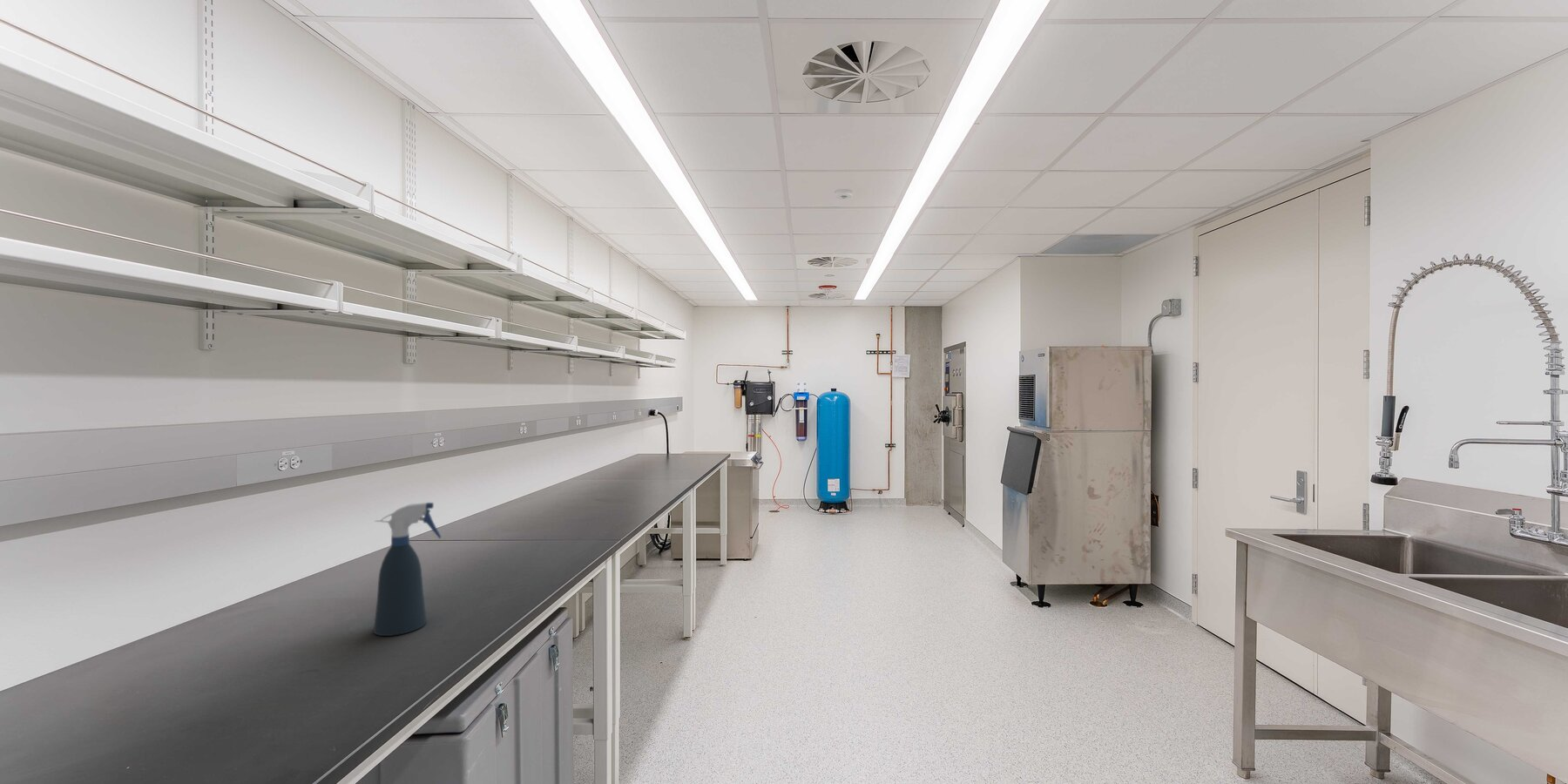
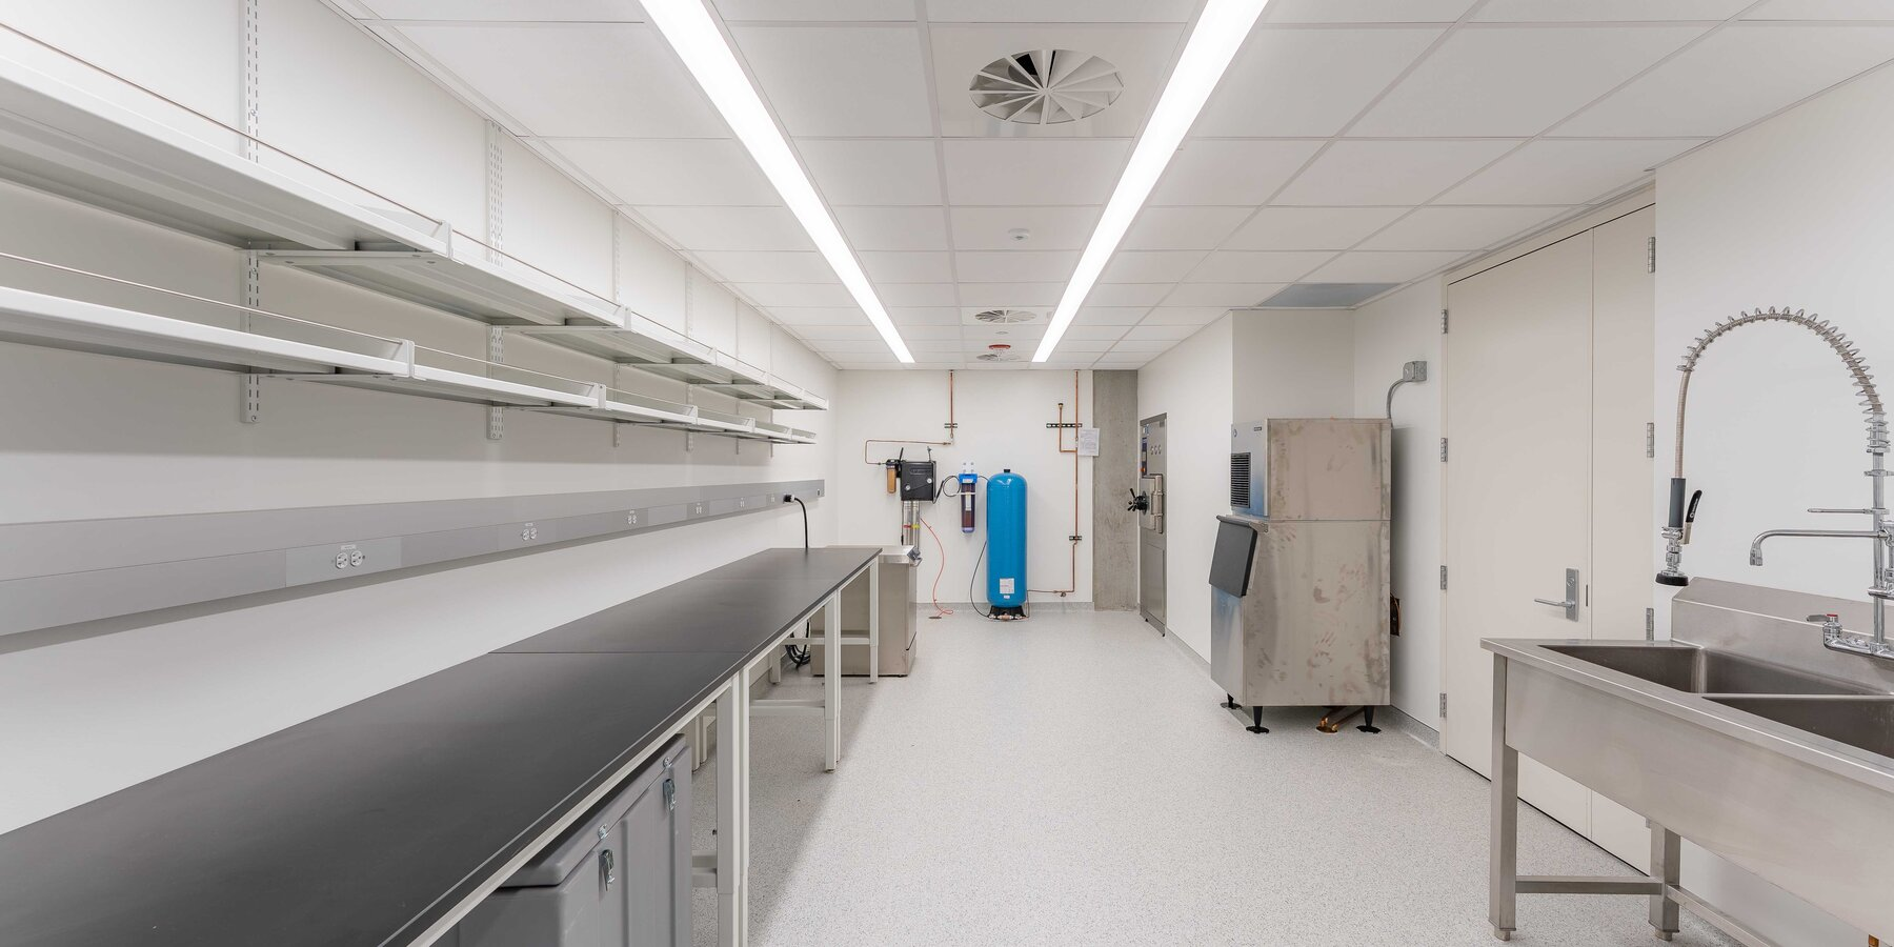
- spray bottle (404, 564)
